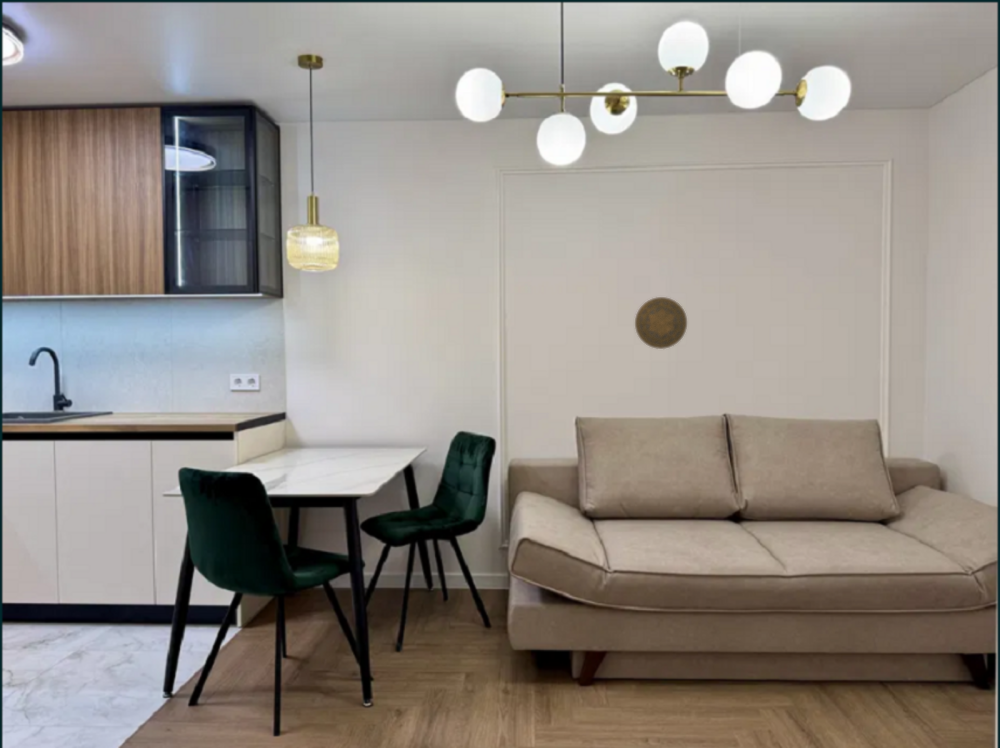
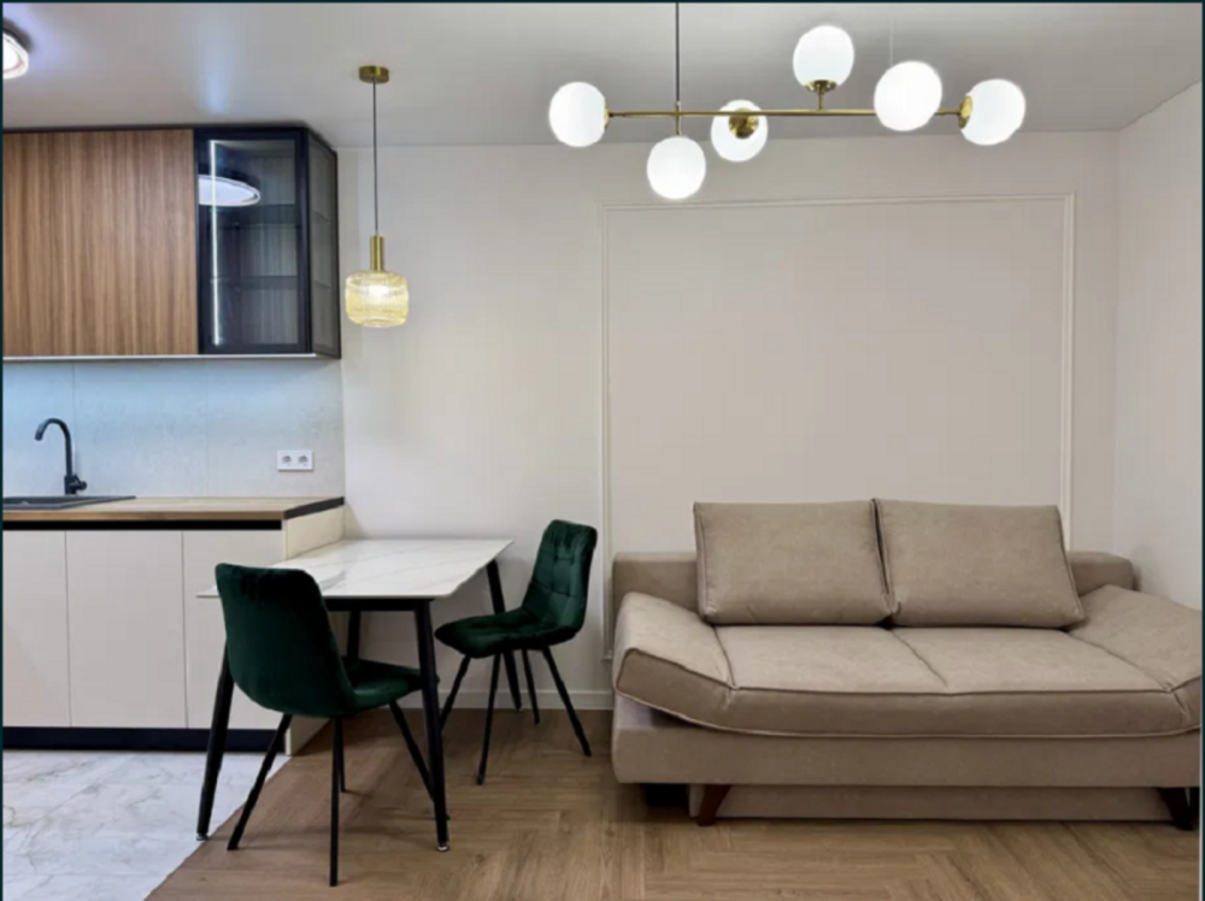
- decorative plate (661, 322)
